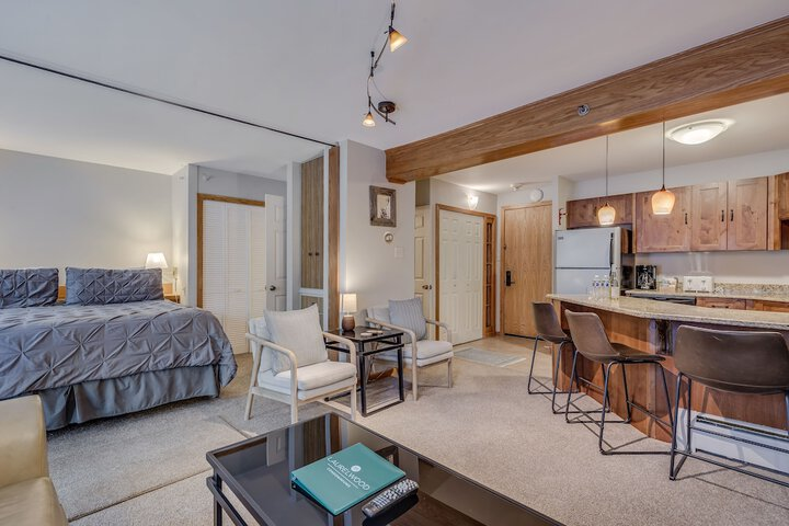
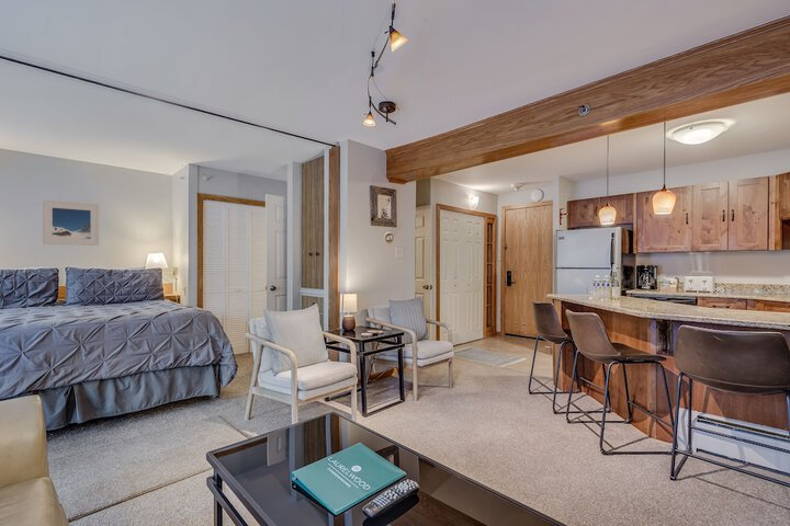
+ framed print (71, 224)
